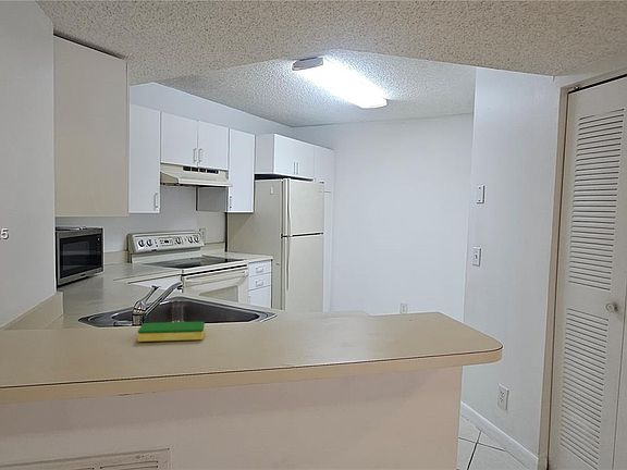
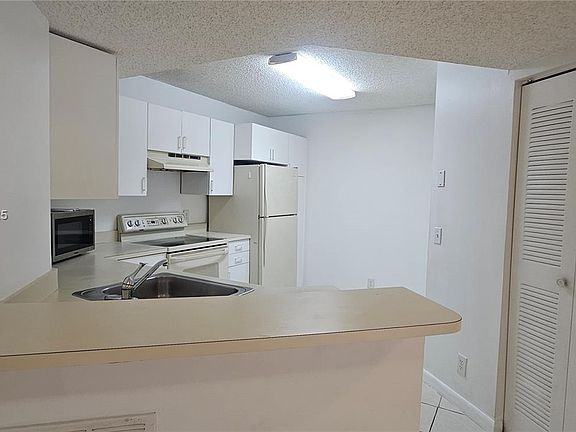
- dish sponge (172, 331)
